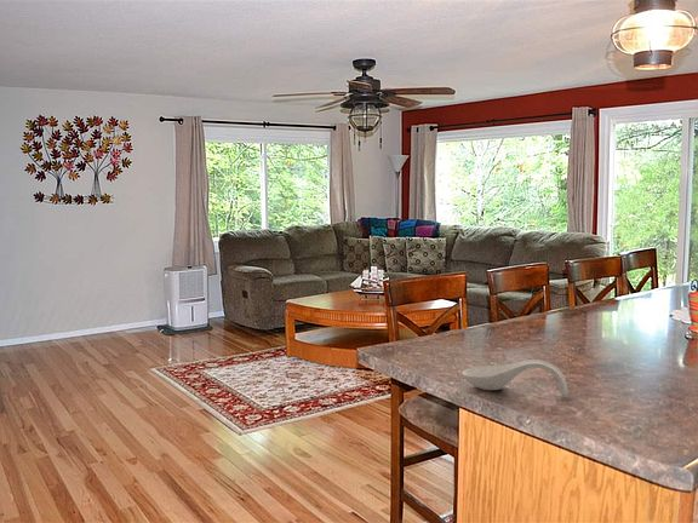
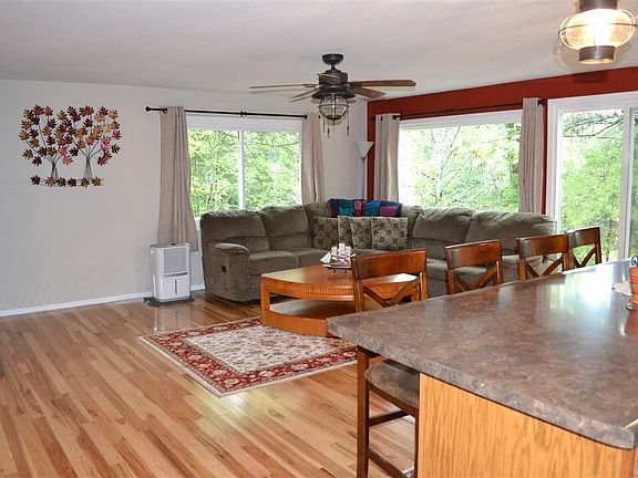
- spoon rest (513, 374)
